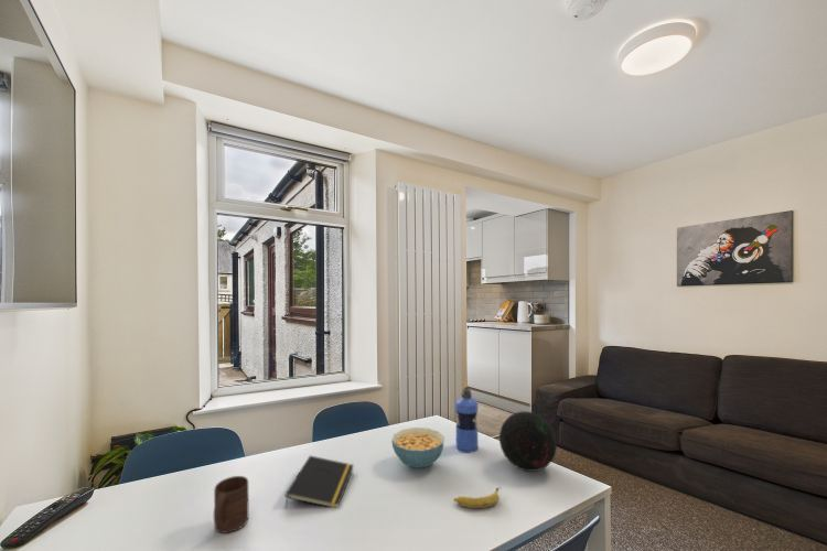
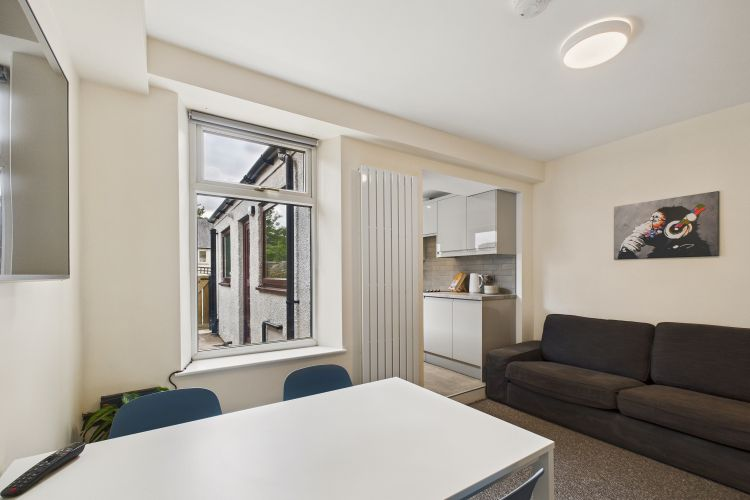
- decorative orb (527, 440)
- banana (480, 497)
- cereal bowl (418, 451)
- notepad (322, 479)
- cup (230, 506)
- water bottle (466, 417)
